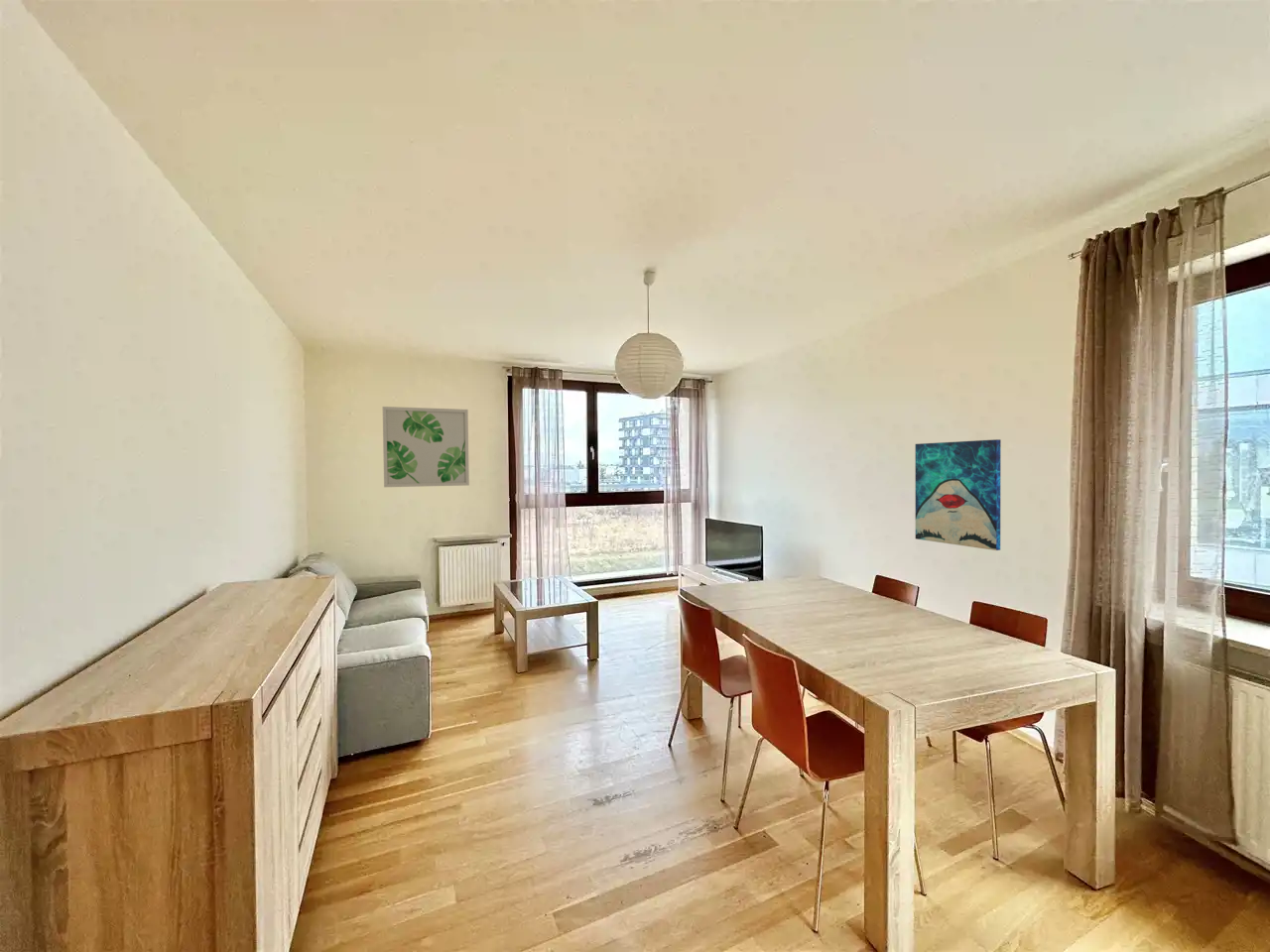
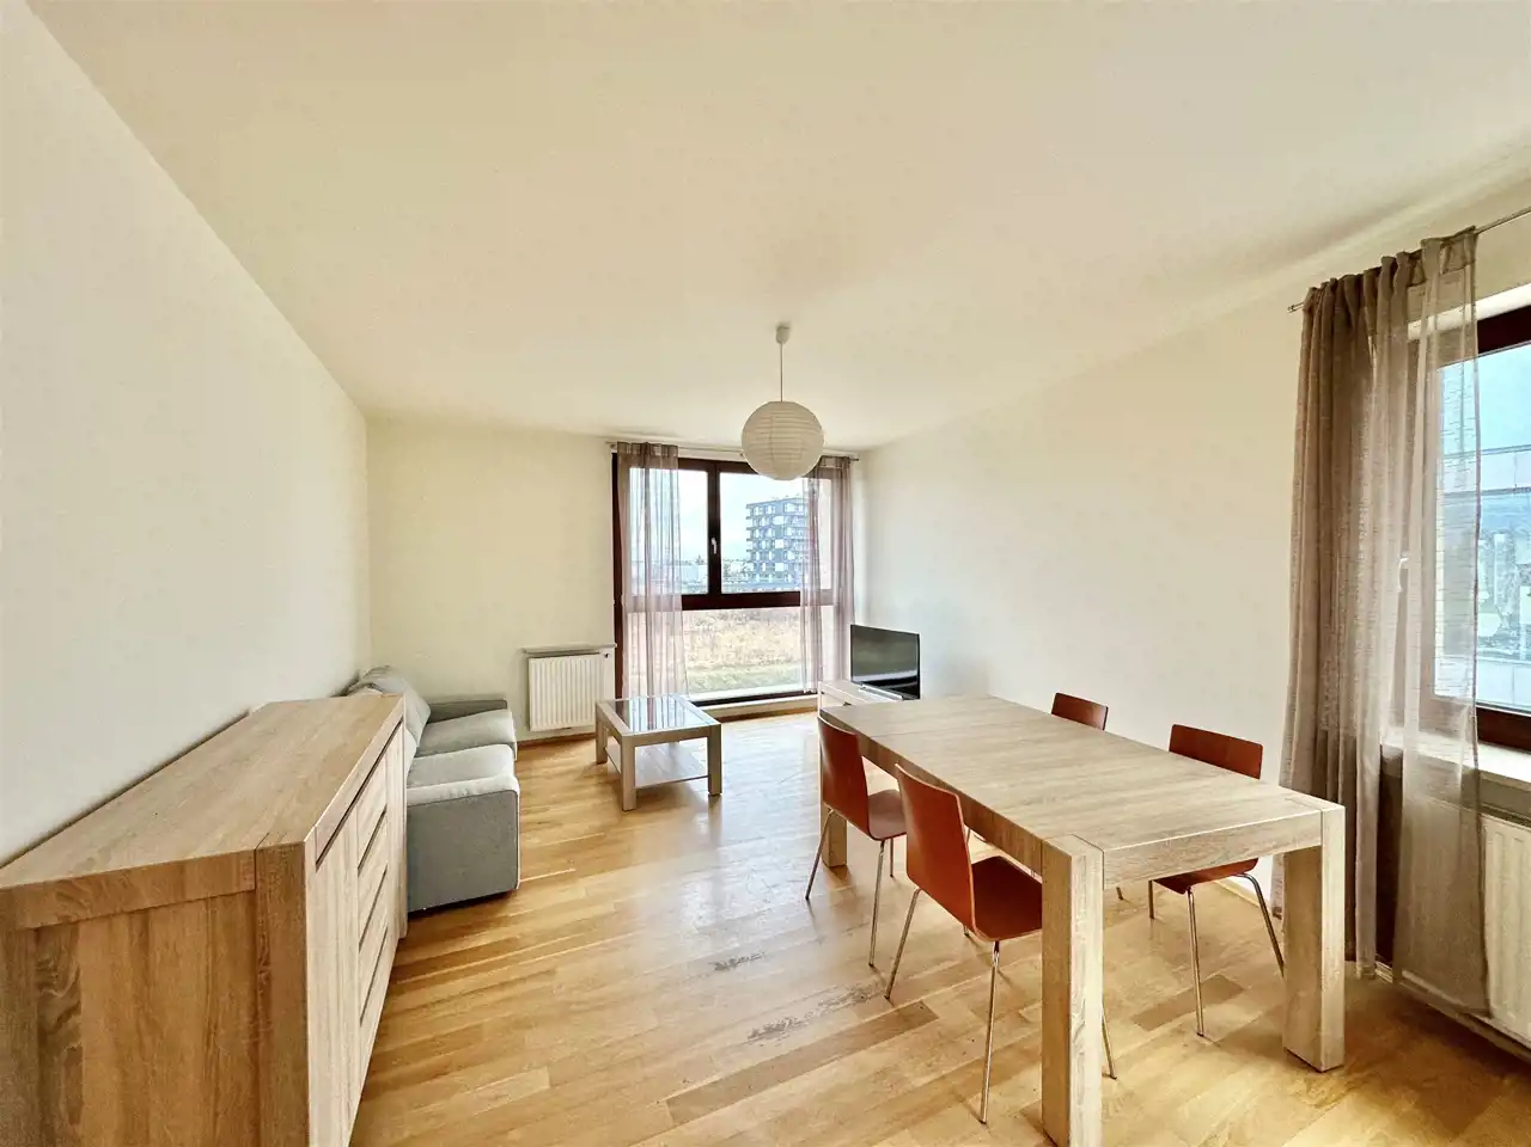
- wall art (954, 493)
- wall art (427, 447)
